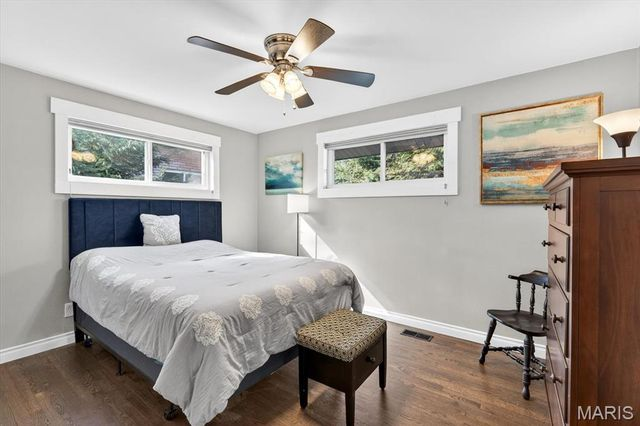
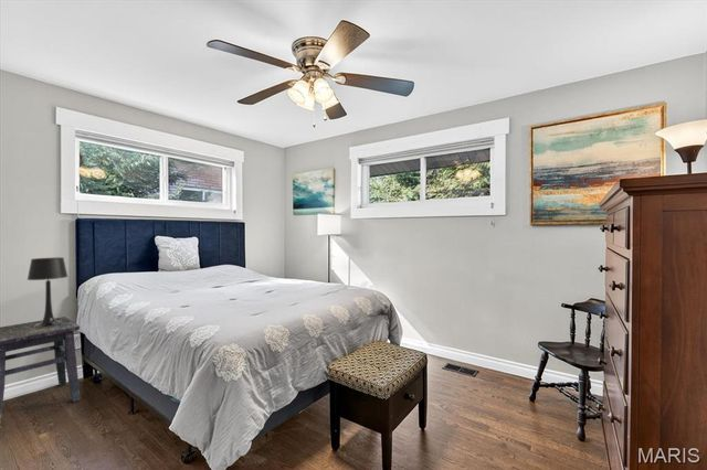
+ table lamp (48, 291)
+ side table (32, 365)
